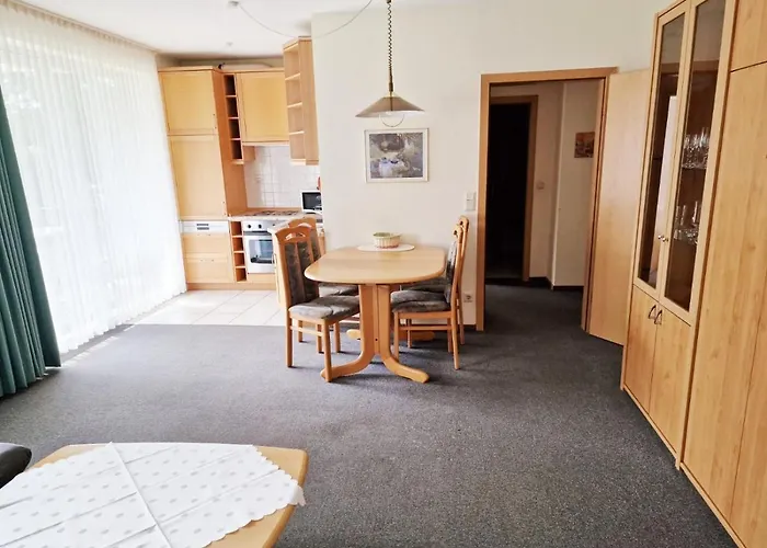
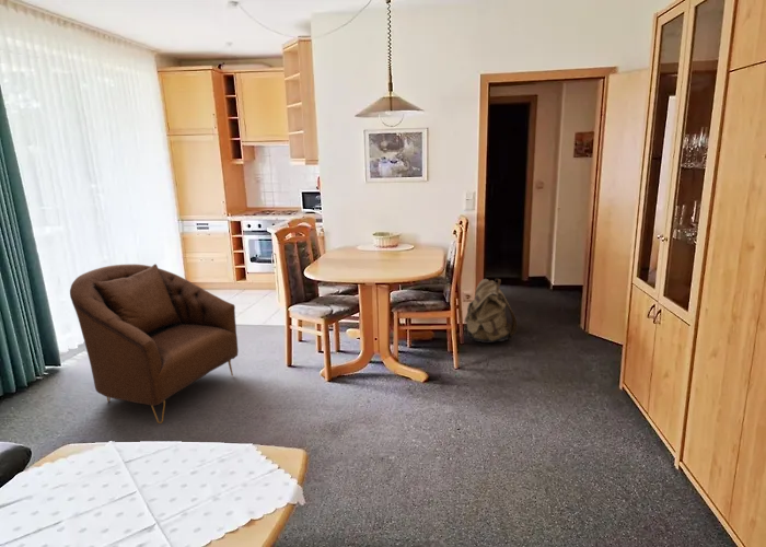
+ armchair (154, 331)
+ backpack (489, 306)
